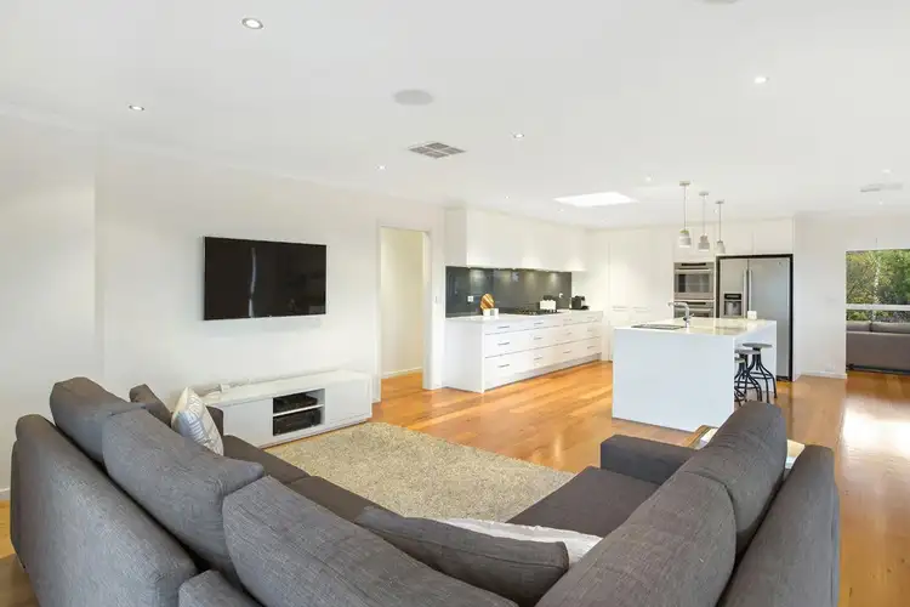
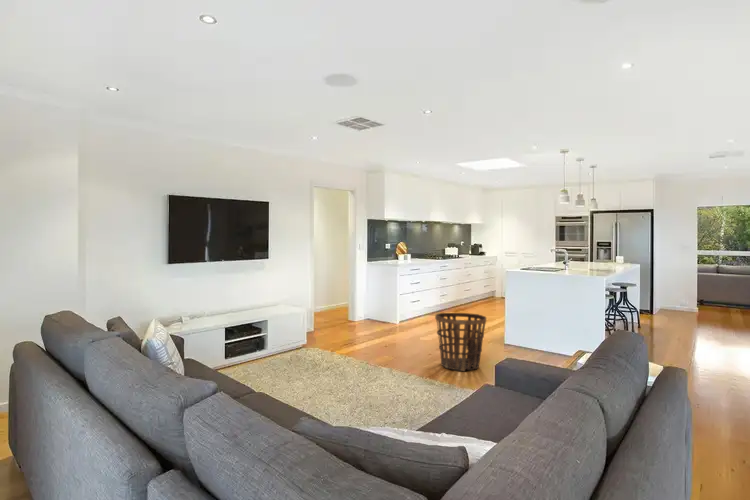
+ basket (460, 339)
